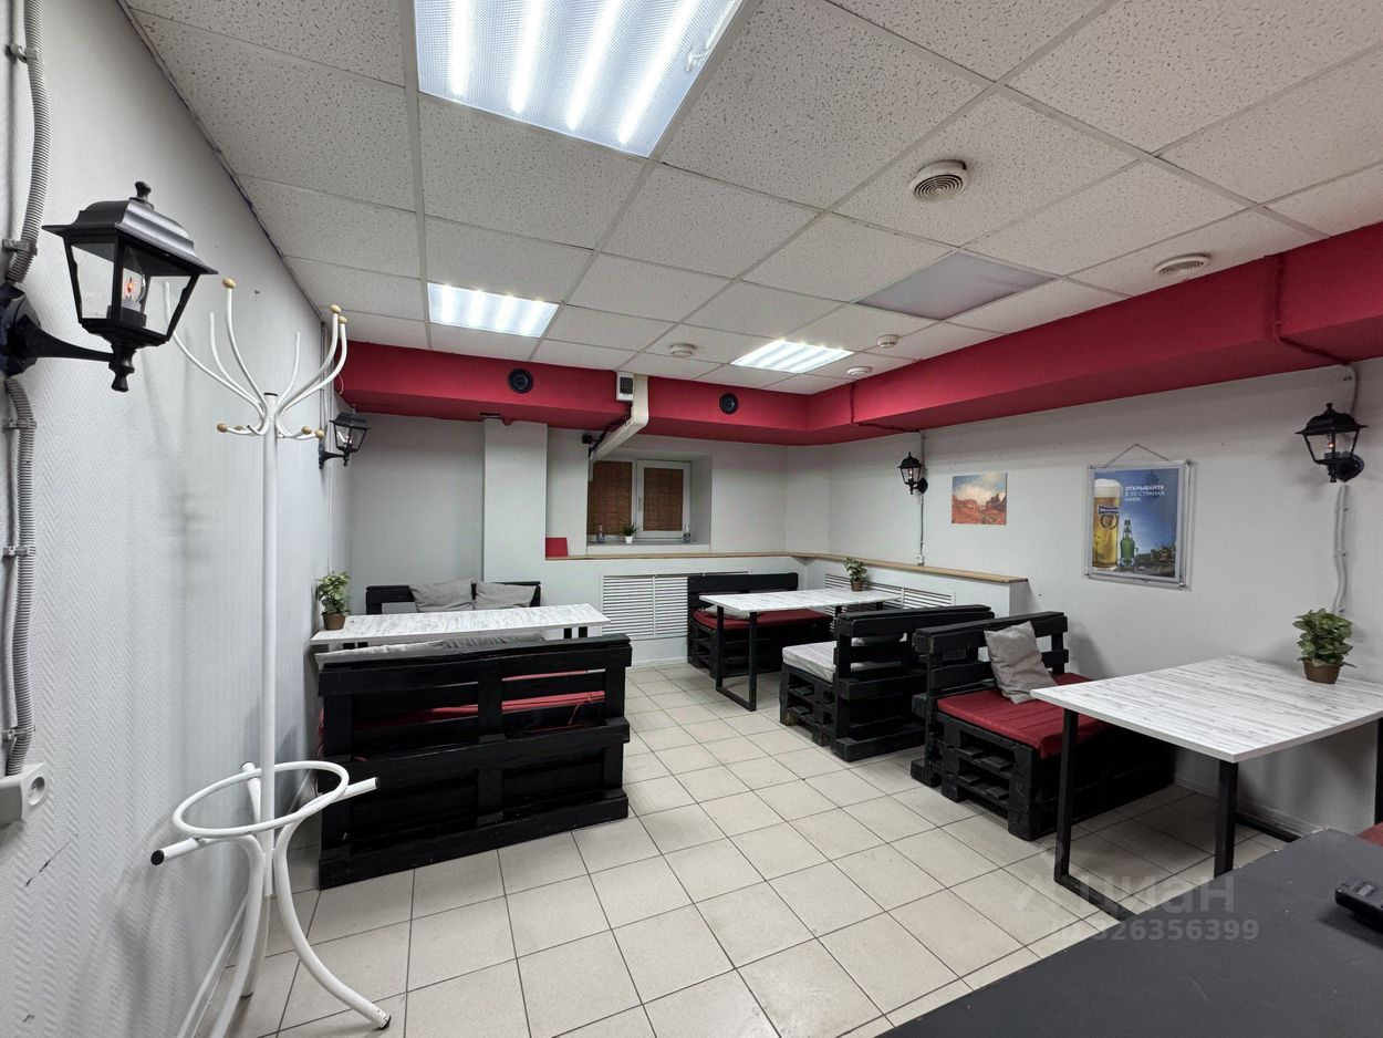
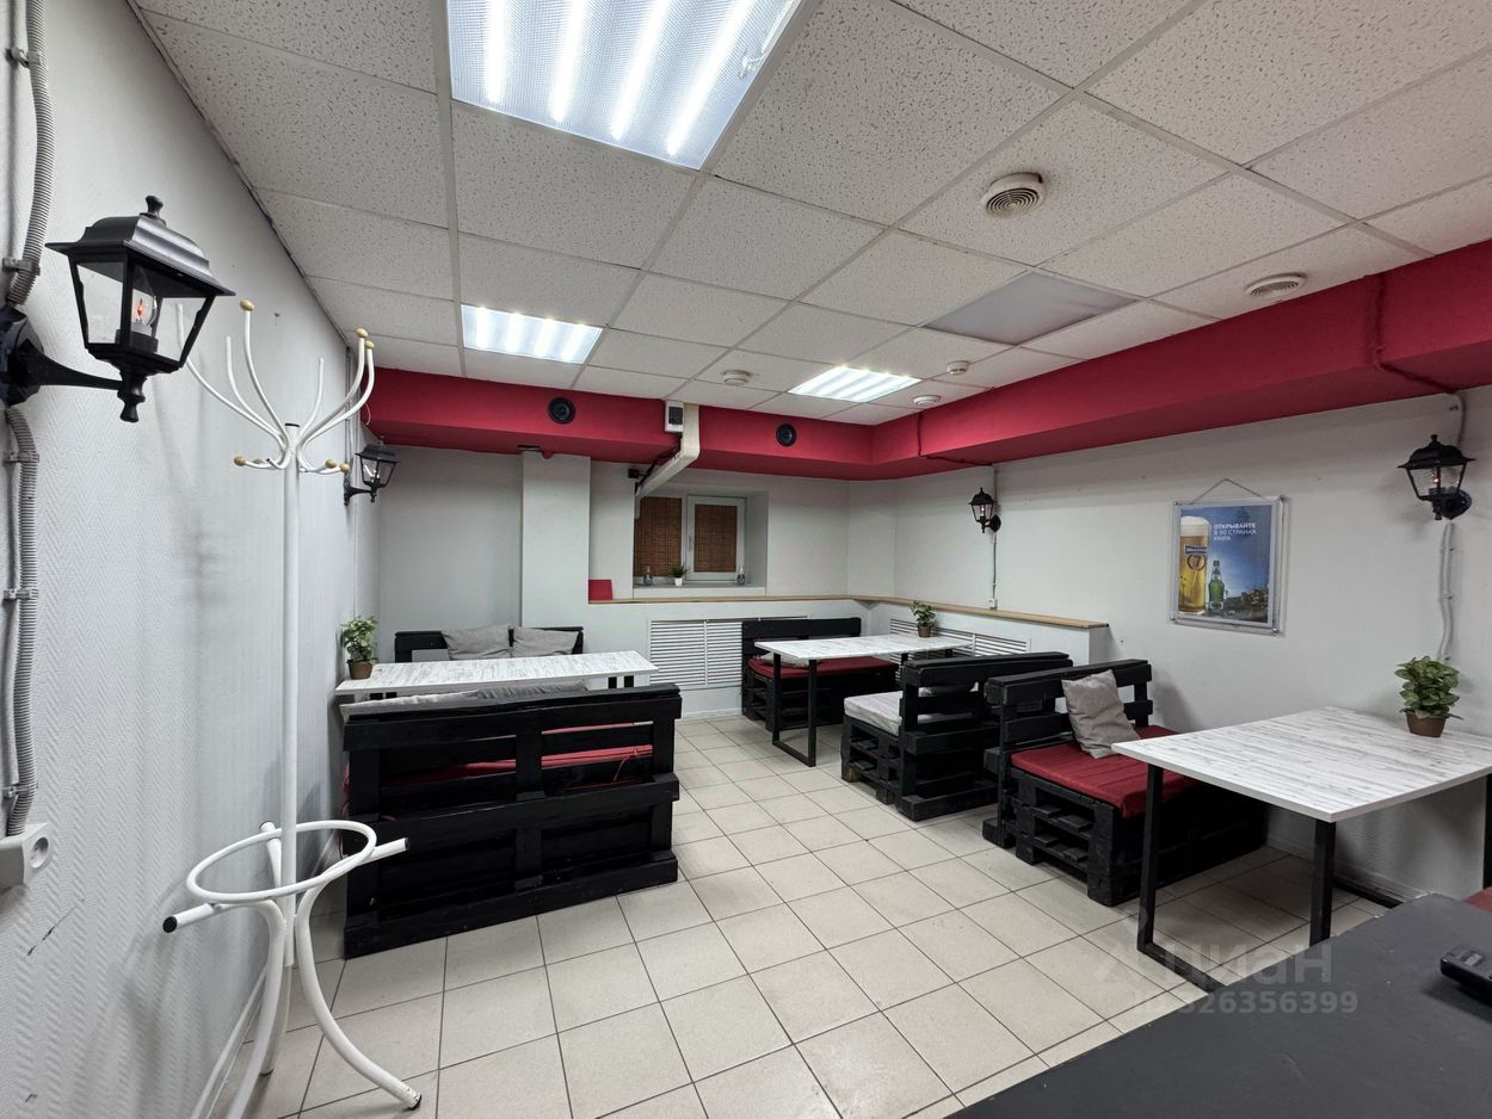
- wall art (977, 499)
